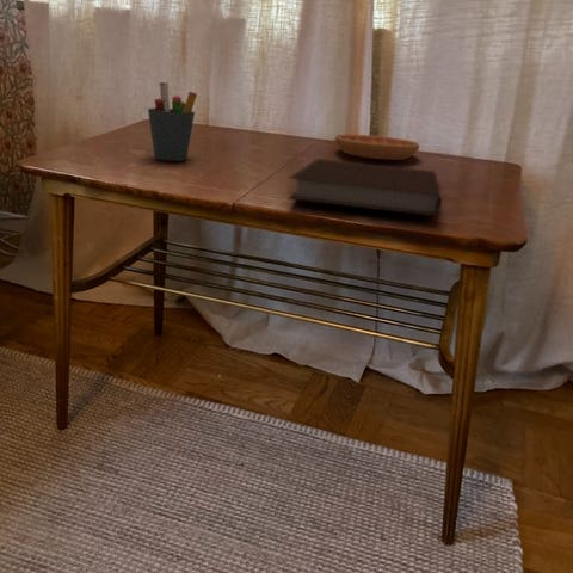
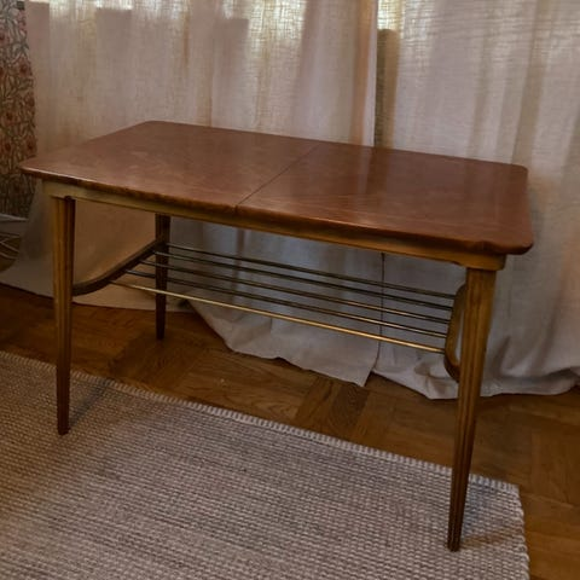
- saucer (376, 147)
- notebook (369, 184)
- pen holder (172, 121)
